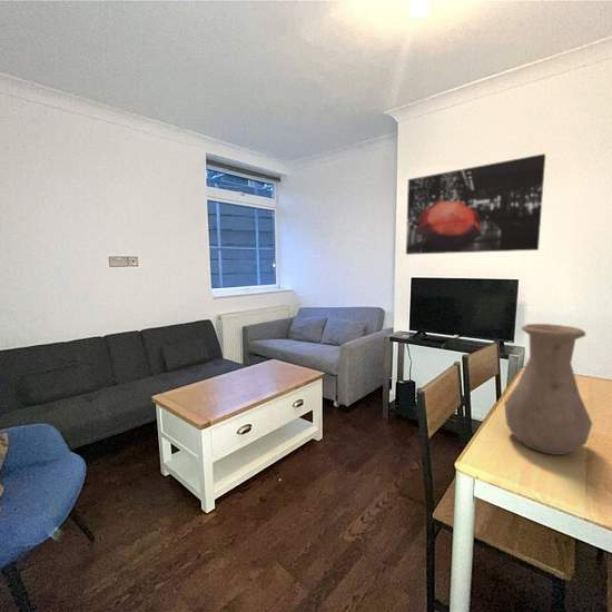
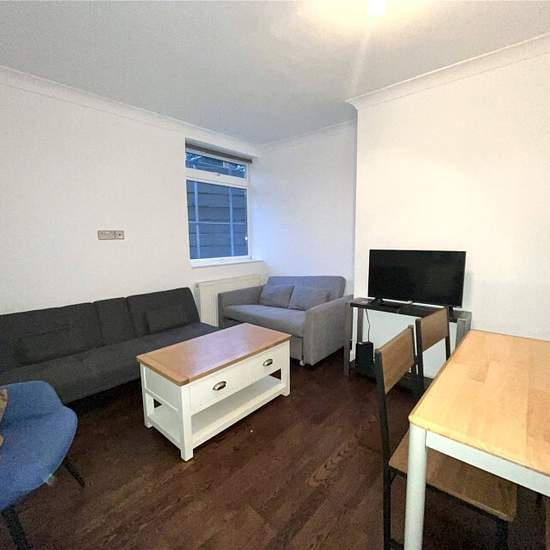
- wall art (466, 210)
- vase (547, 386)
